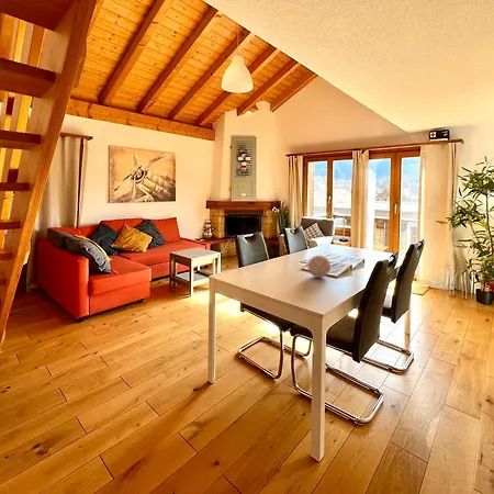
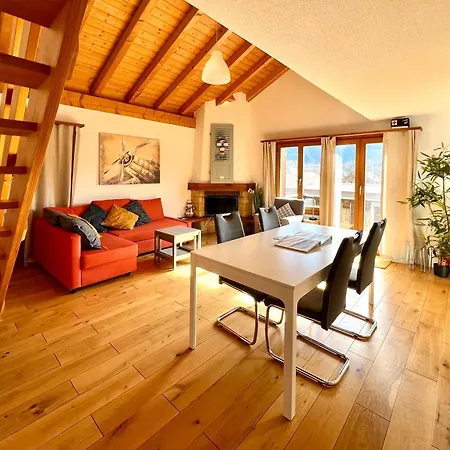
- decorative ball (318, 266)
